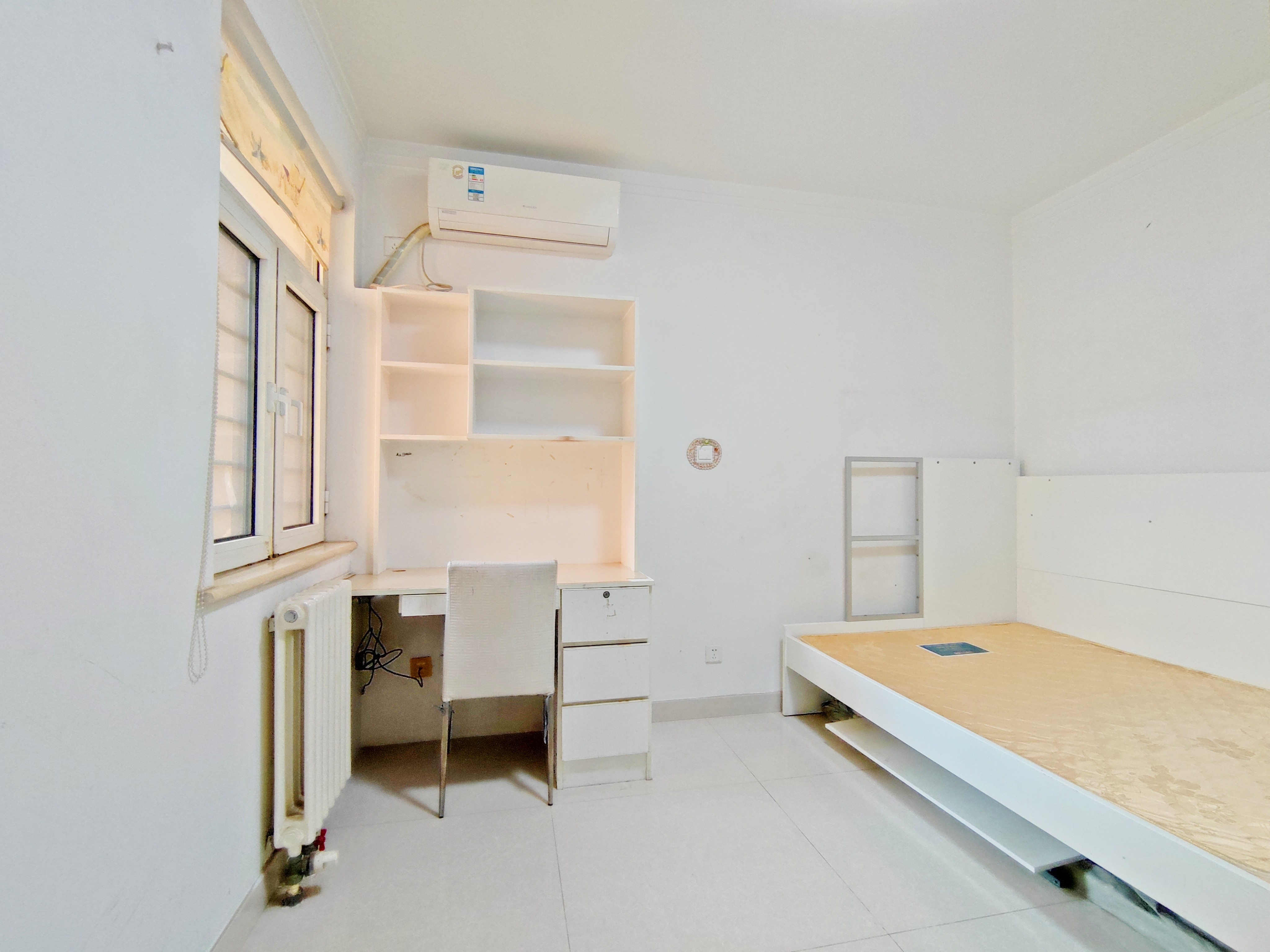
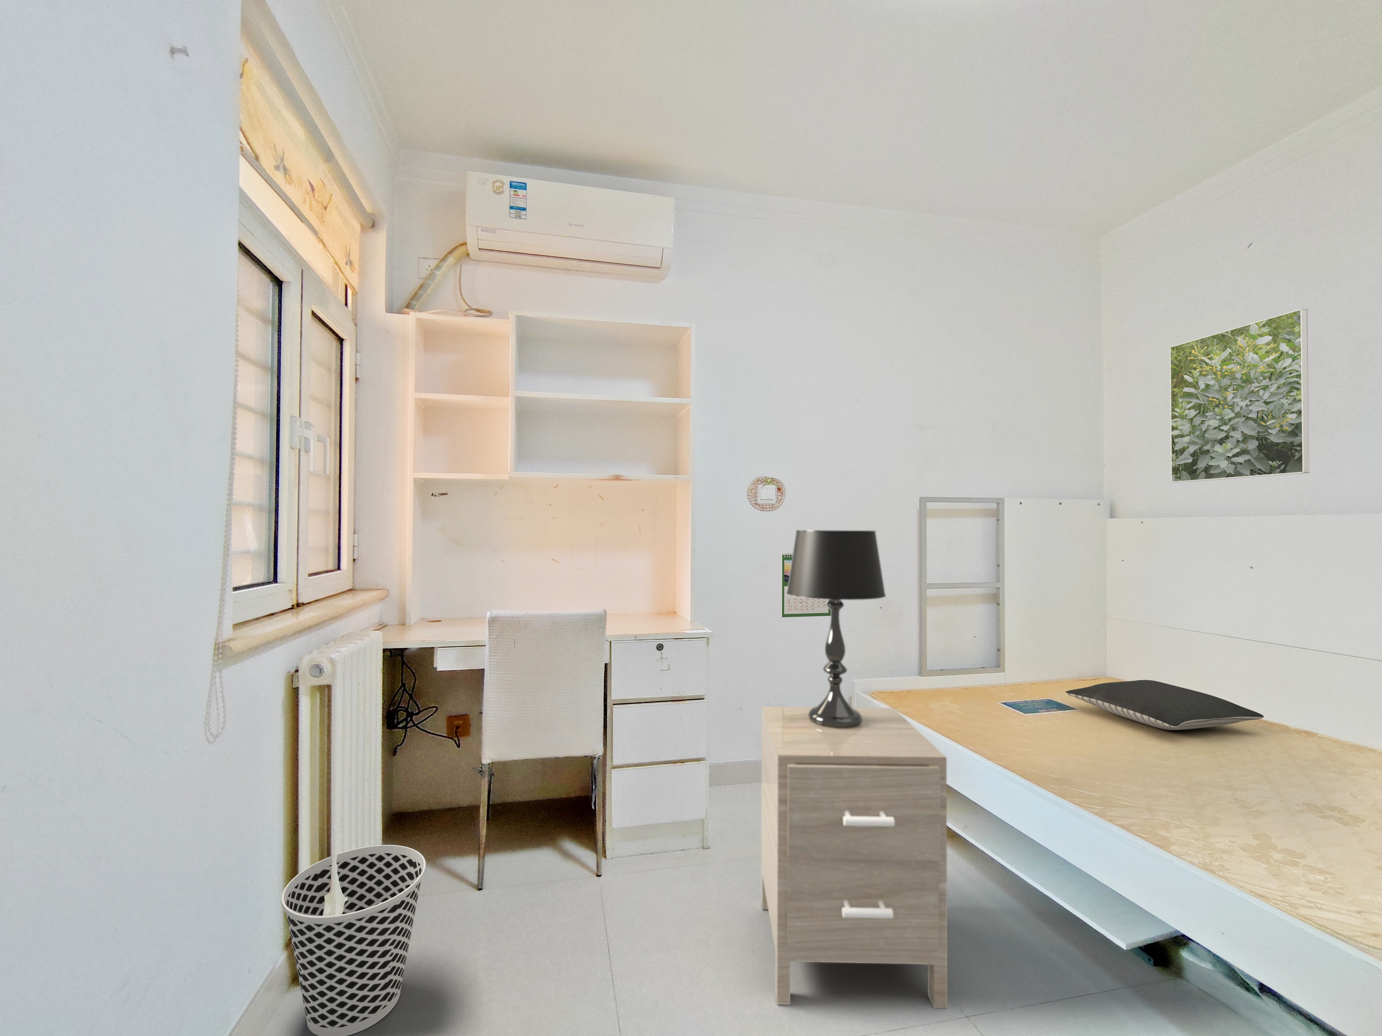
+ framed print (1233, 404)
+ calendar (806, 597)
+ table lamp (835, 625)
+ pillow (1159, 703)
+ wastebasket (356, 940)
+ nightstand (846, 844)
